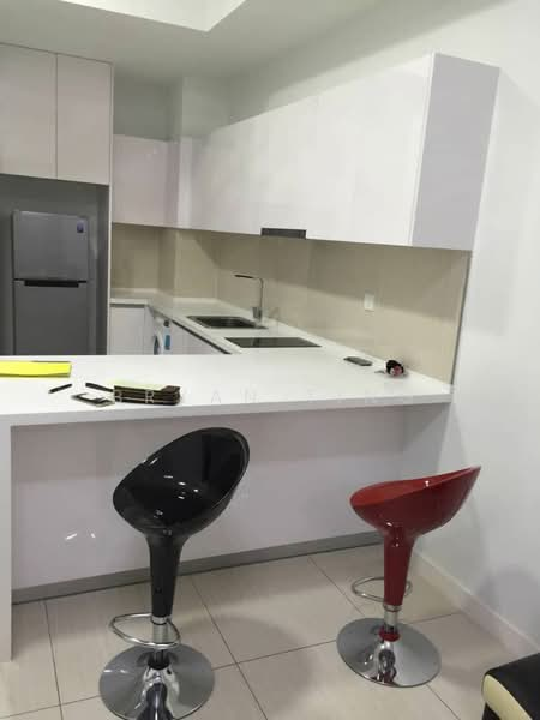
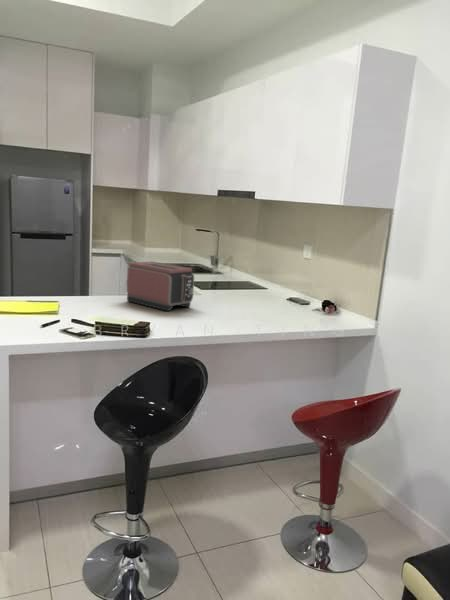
+ toaster (162, 285)
